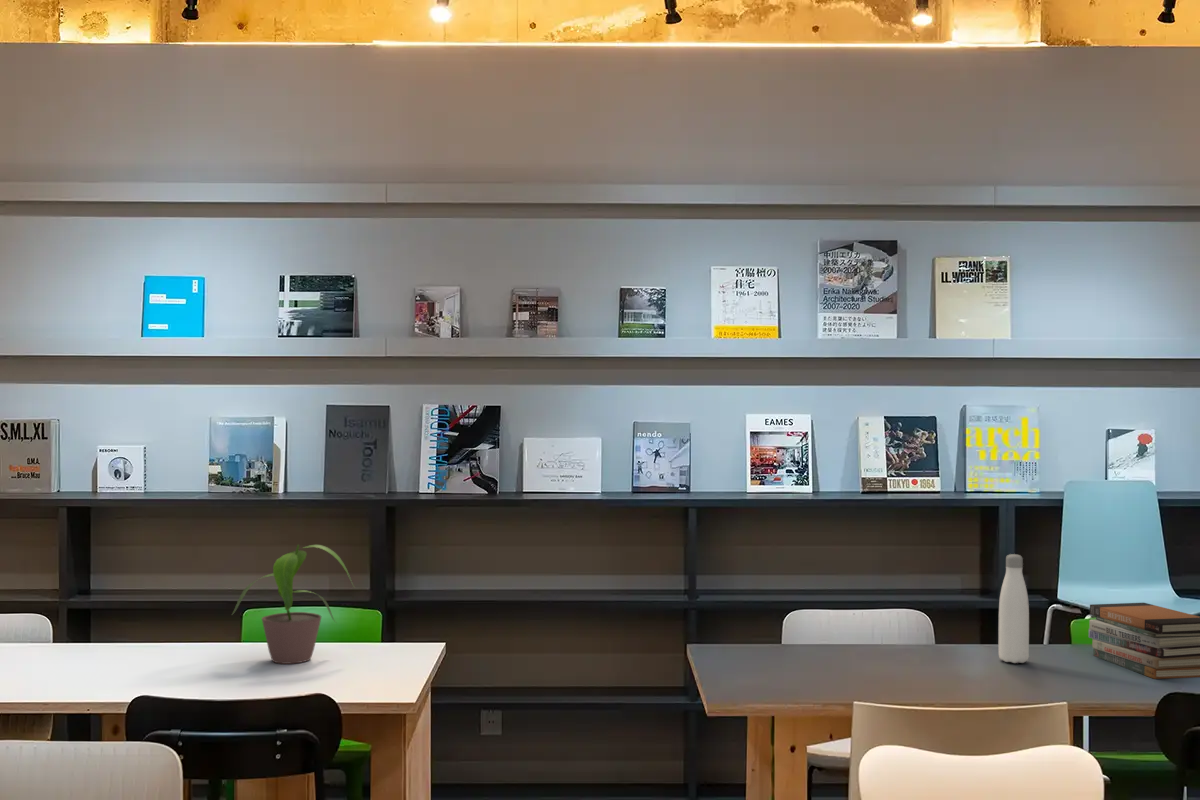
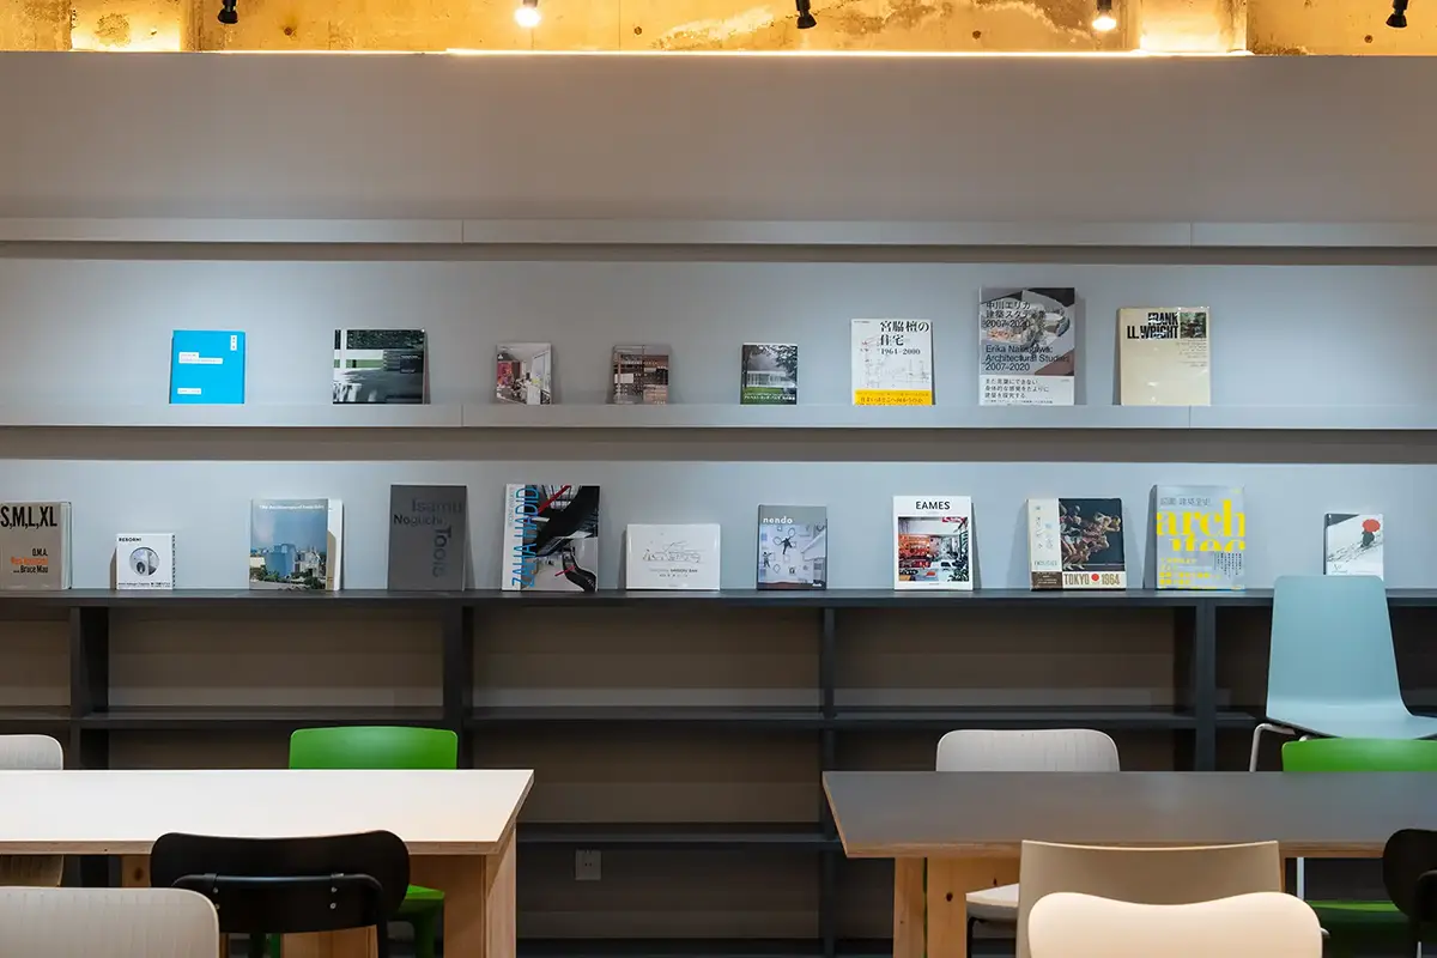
- potted plant (291, 601)
- book stack (1149, 639)
- water bottle (1013, 607)
